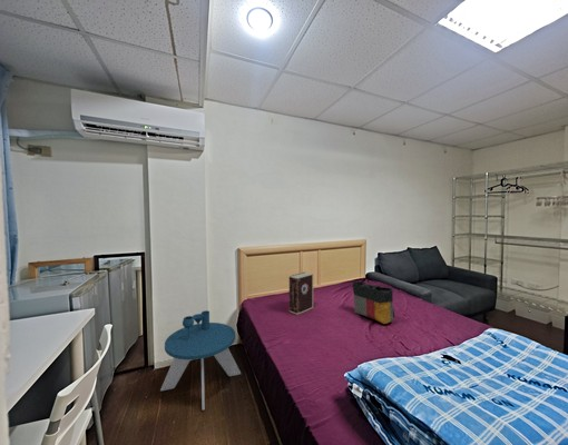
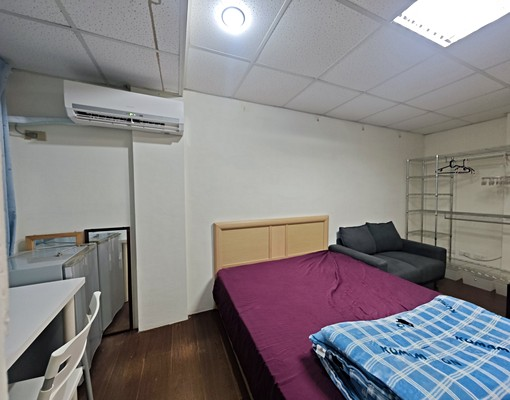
- tote bag (374, 299)
- book (301, 291)
- side table (202, 348)
